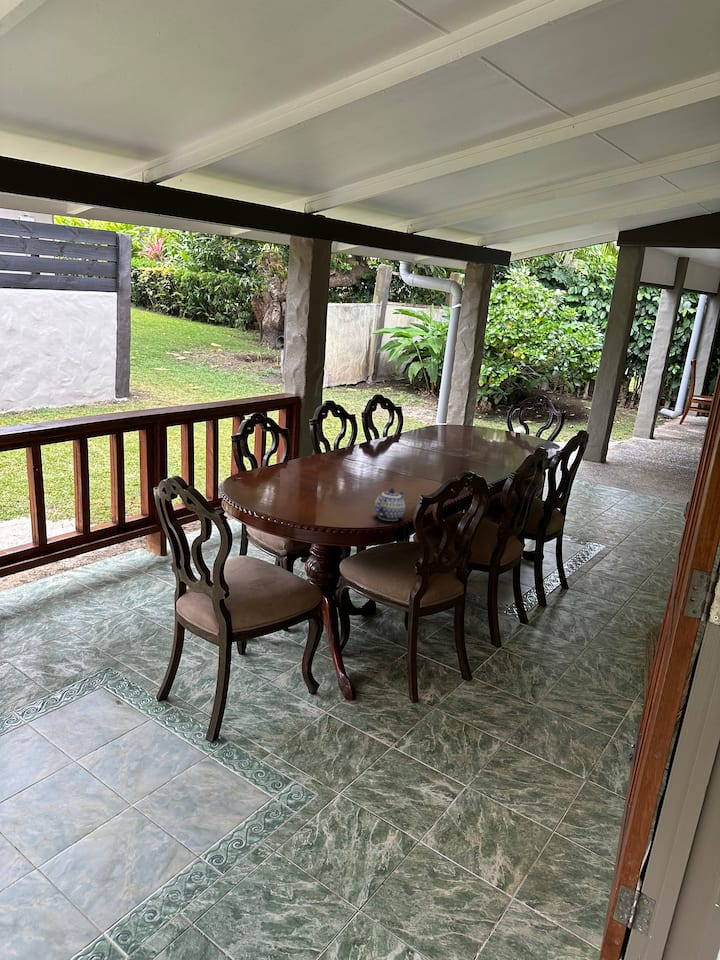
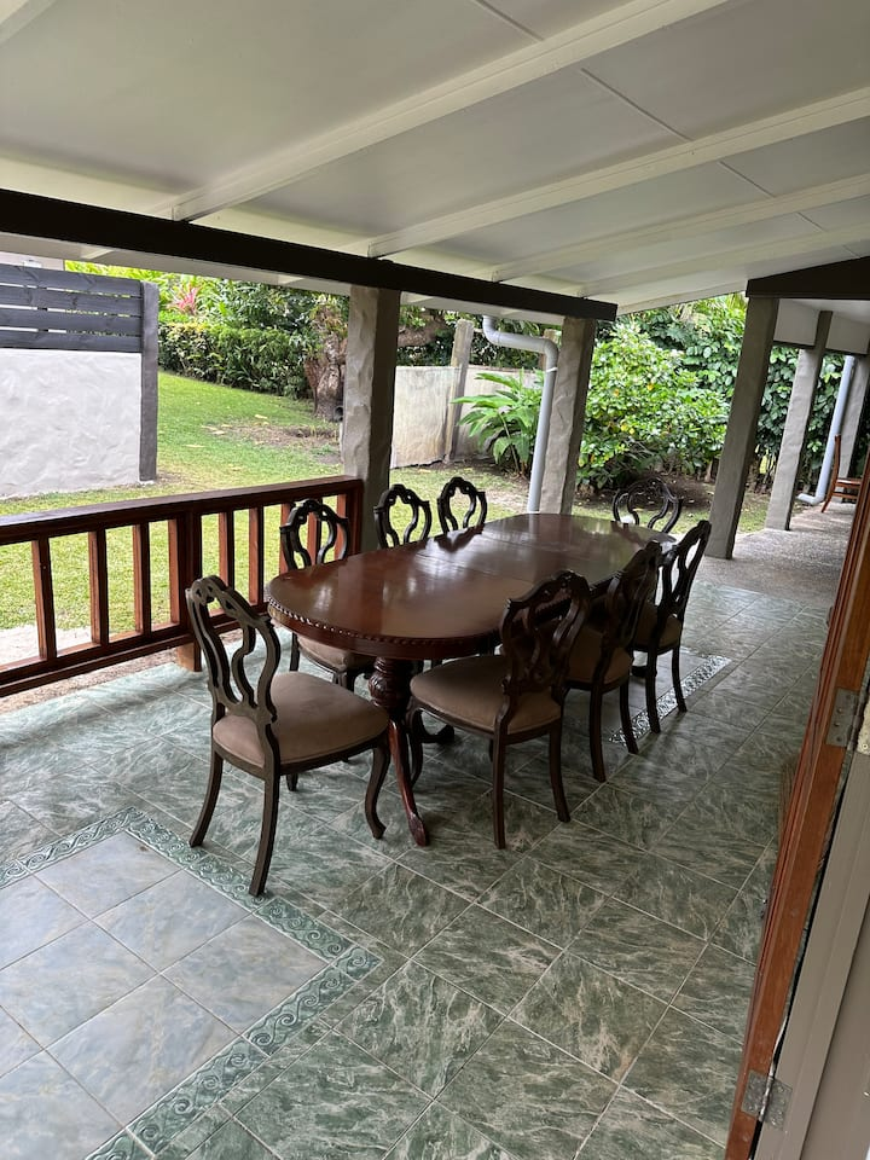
- teapot (390, 503)
